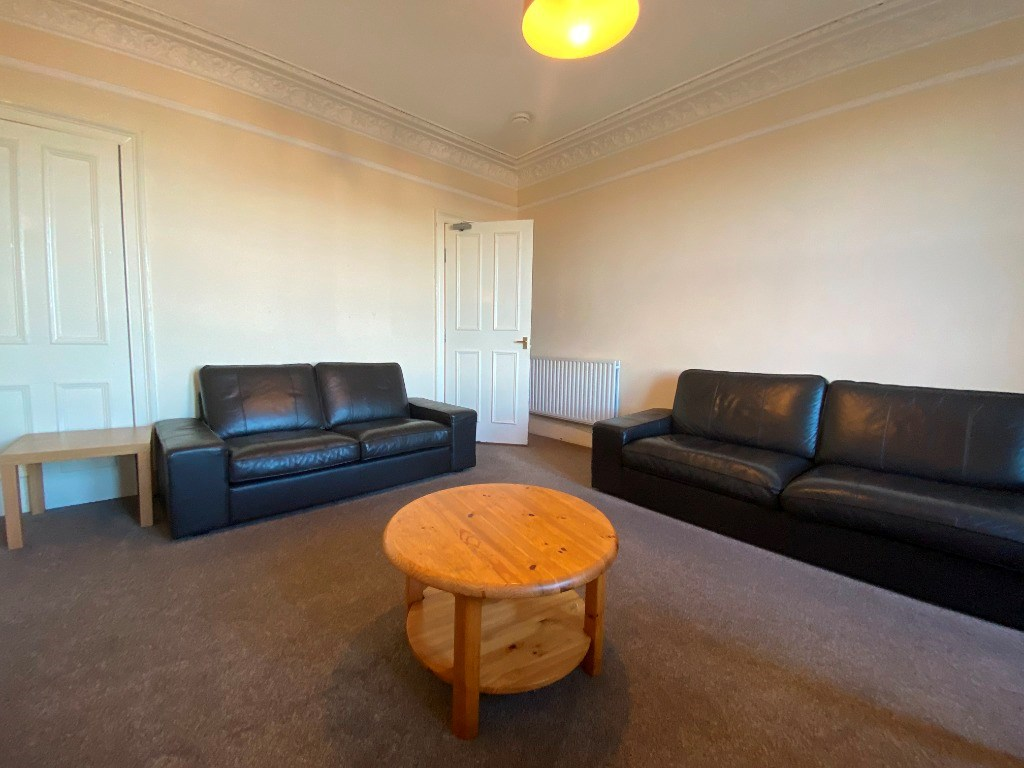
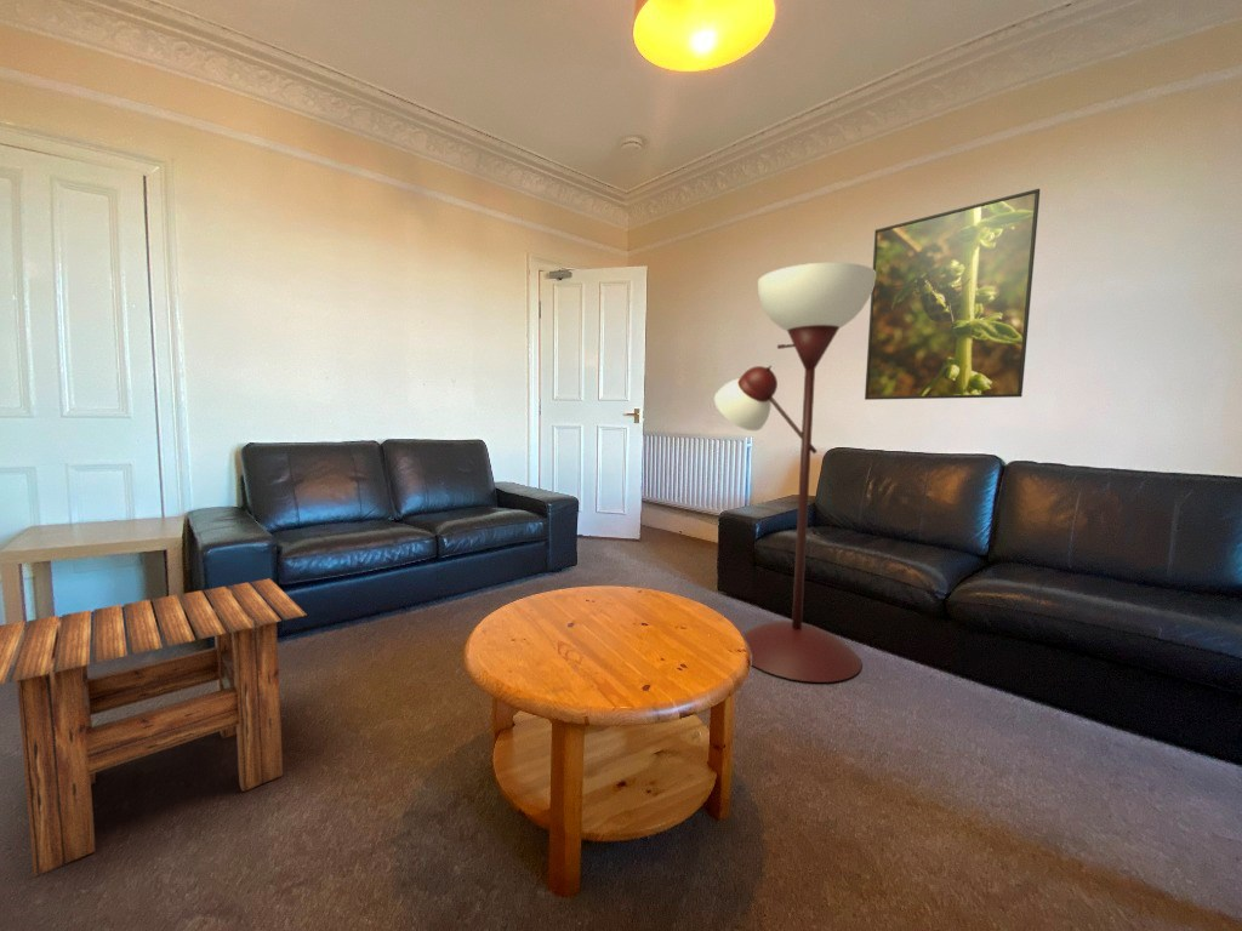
+ floor lamp (799, 472)
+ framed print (941, 305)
+ side table (161, 707)
